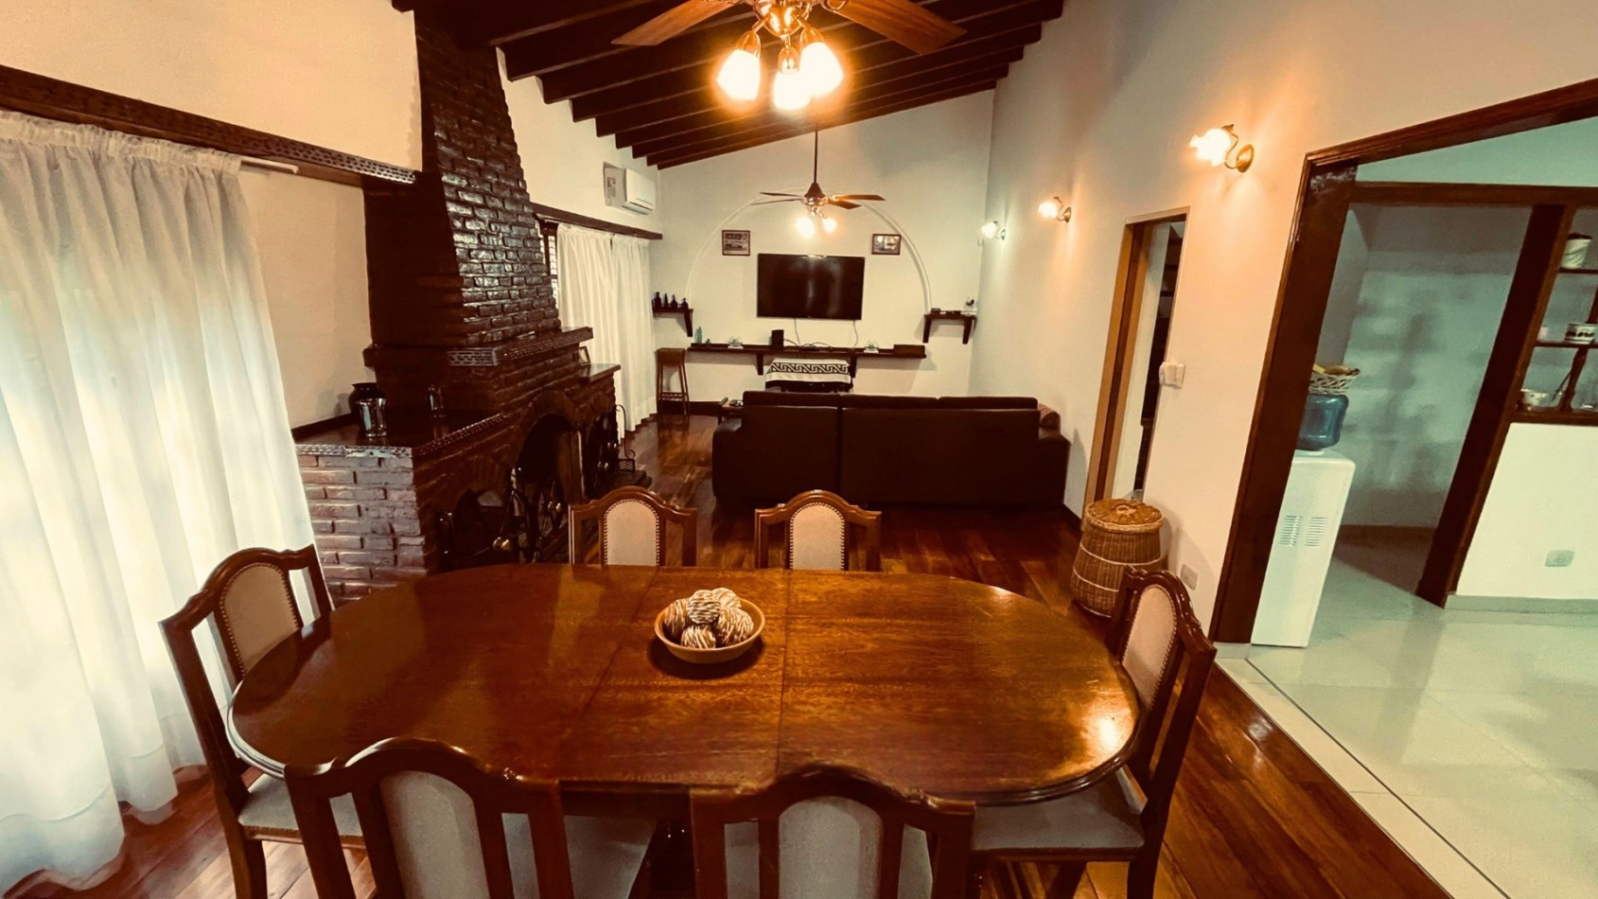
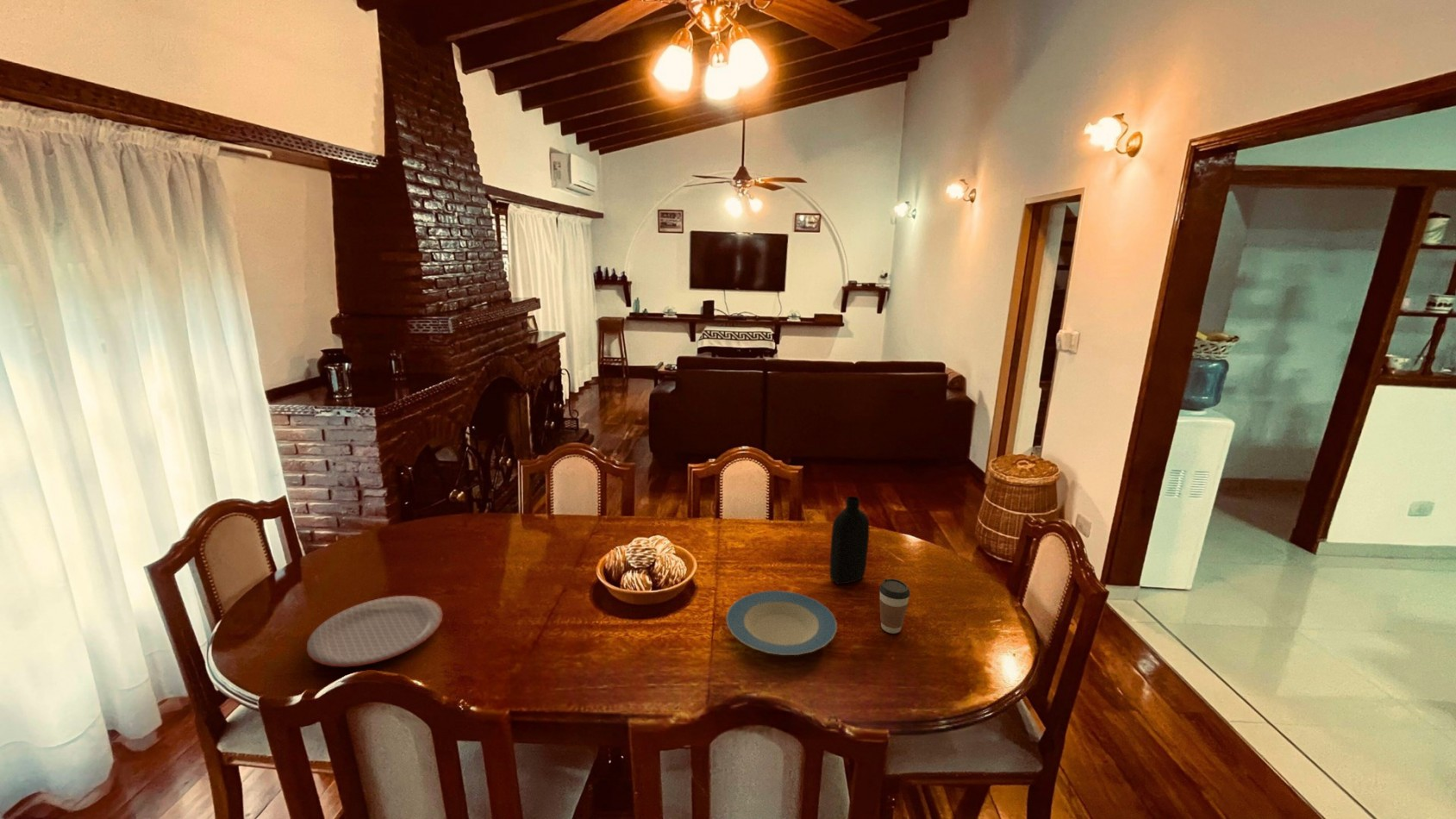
+ plate (378, 631)
+ plate (780, 625)
+ coffee cup (893, 606)
+ bottle (850, 539)
